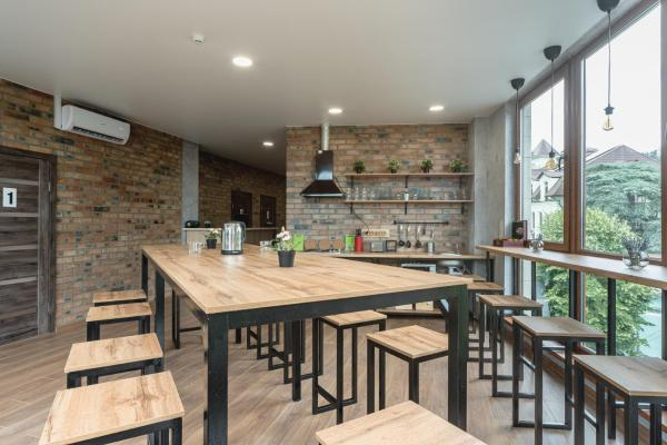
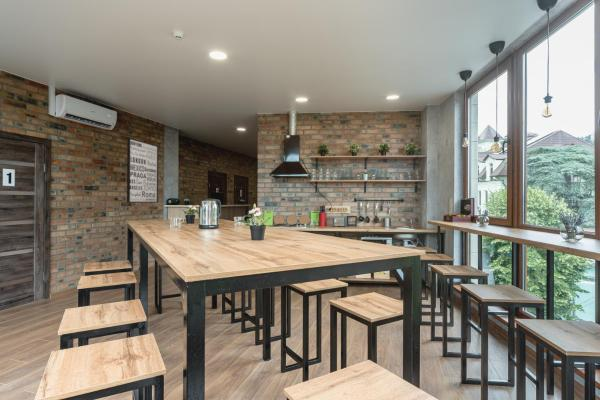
+ wall art (143, 172)
